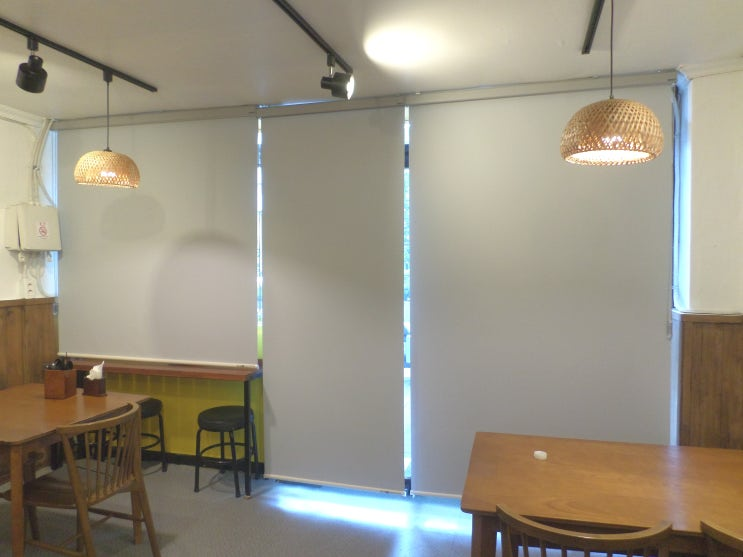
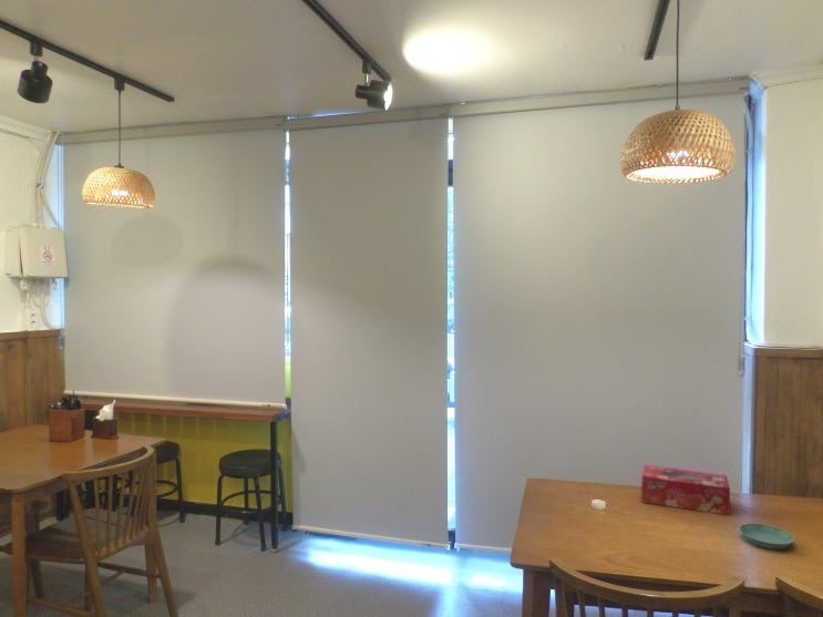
+ saucer (765, 537)
+ tissue box (683, 489)
